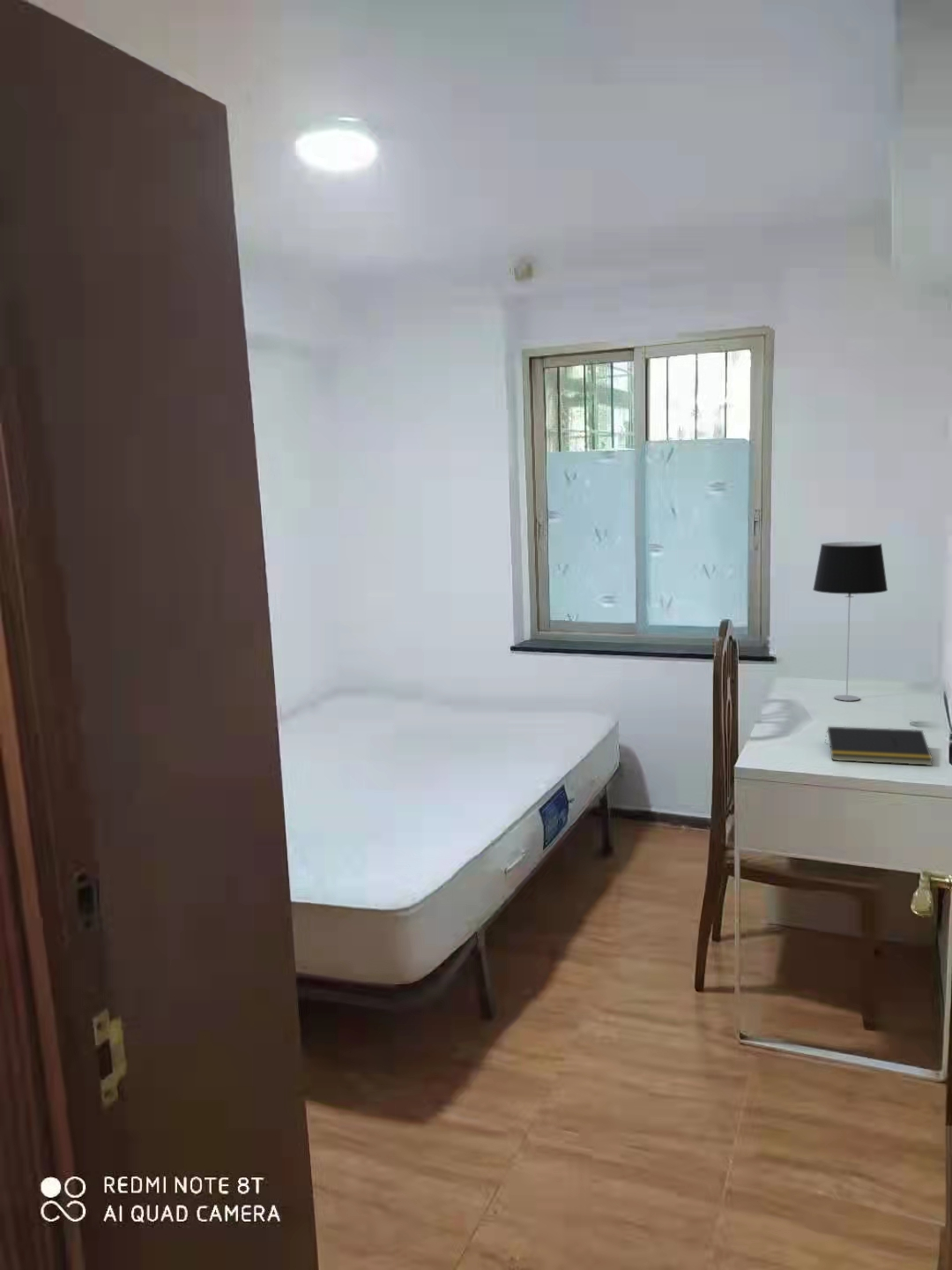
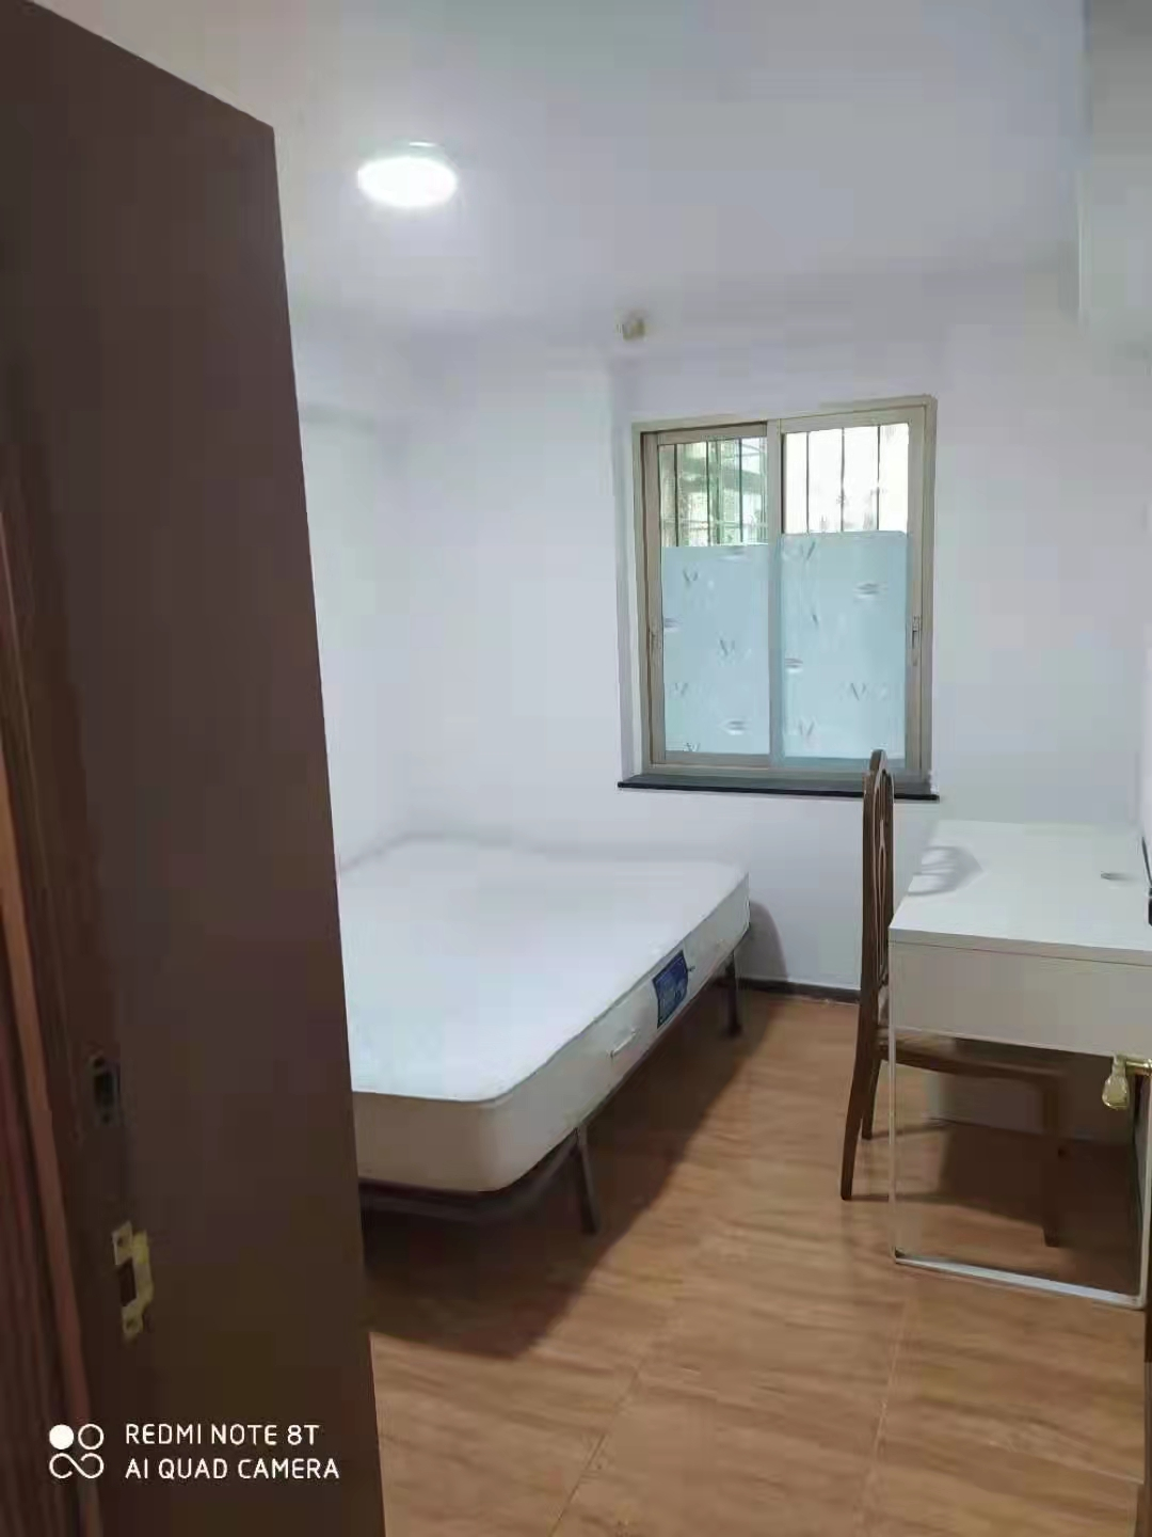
- table lamp (848, 622)
- notepad (877, 744)
